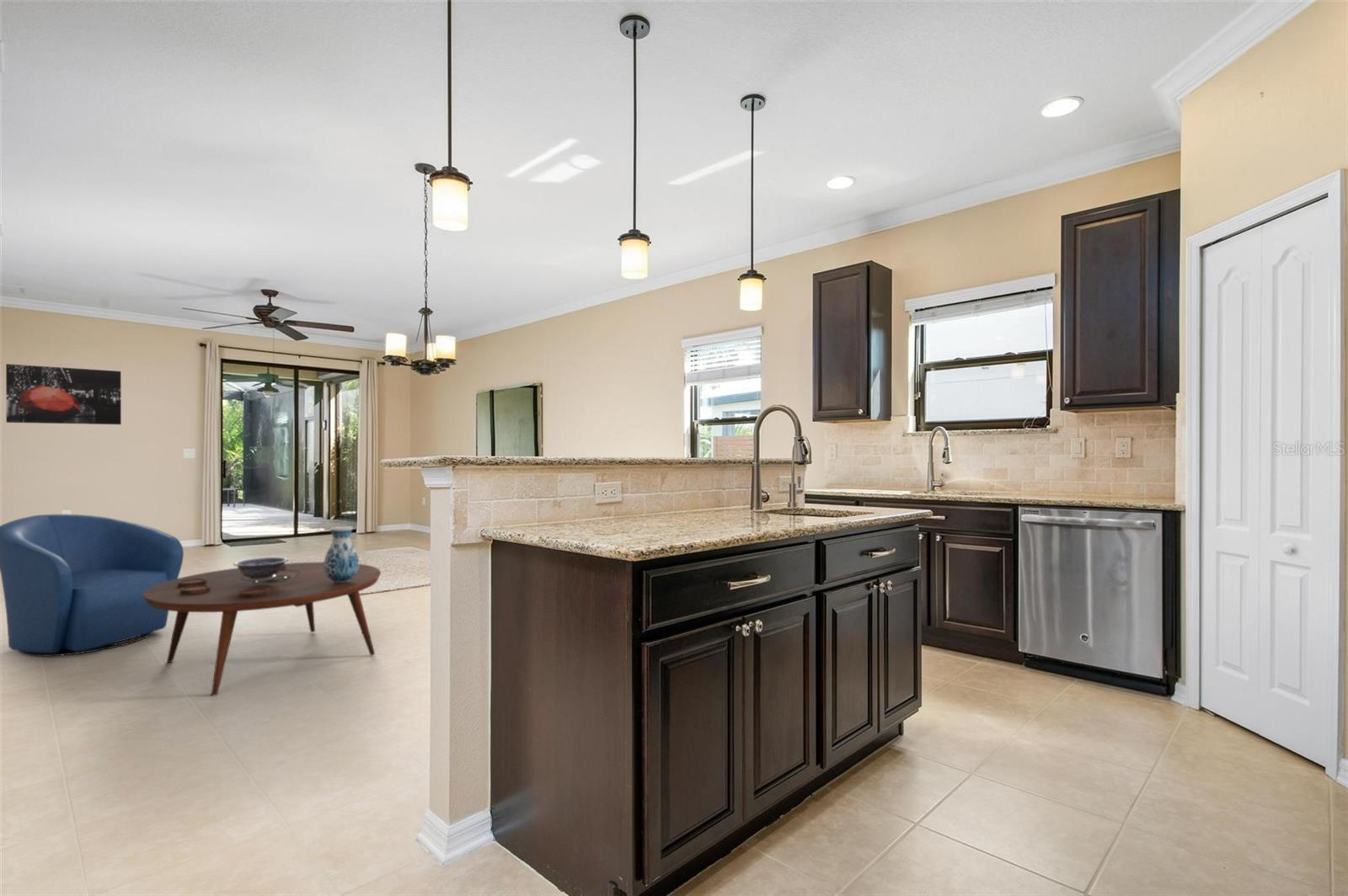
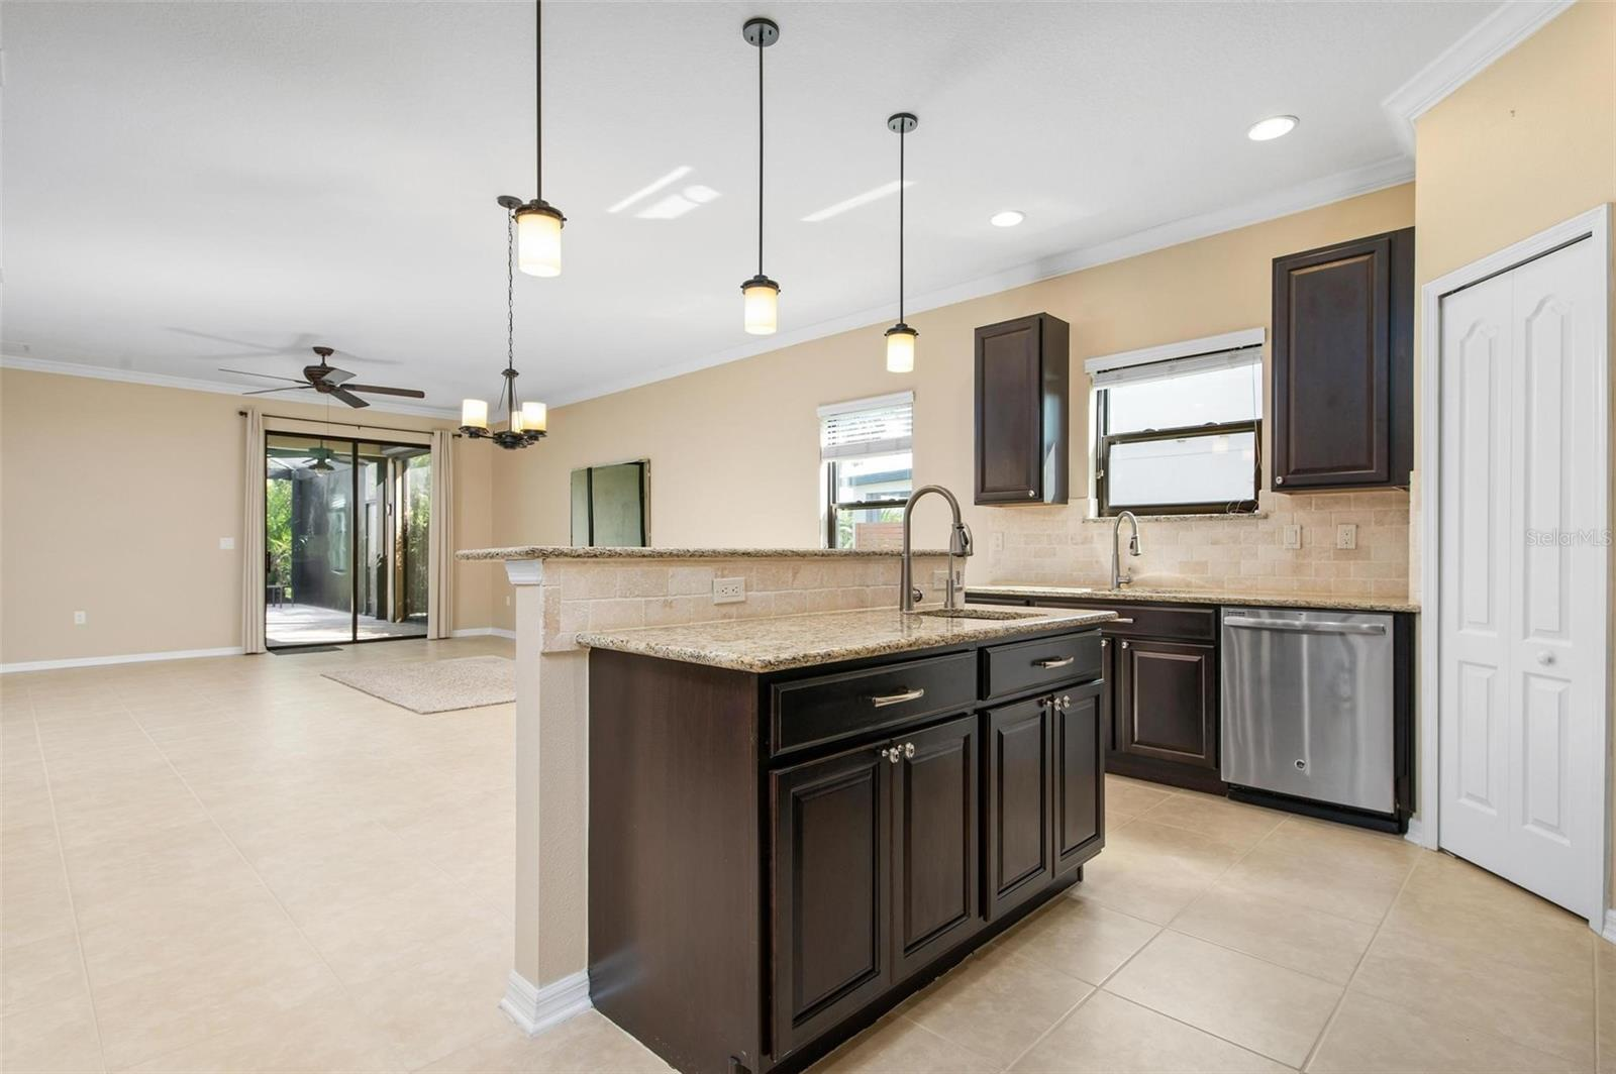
- decorative bowl (261, 573)
- coffee table (270, 608)
- wall art (66, 395)
- armchair (84, 578)
- vase (341, 552)
